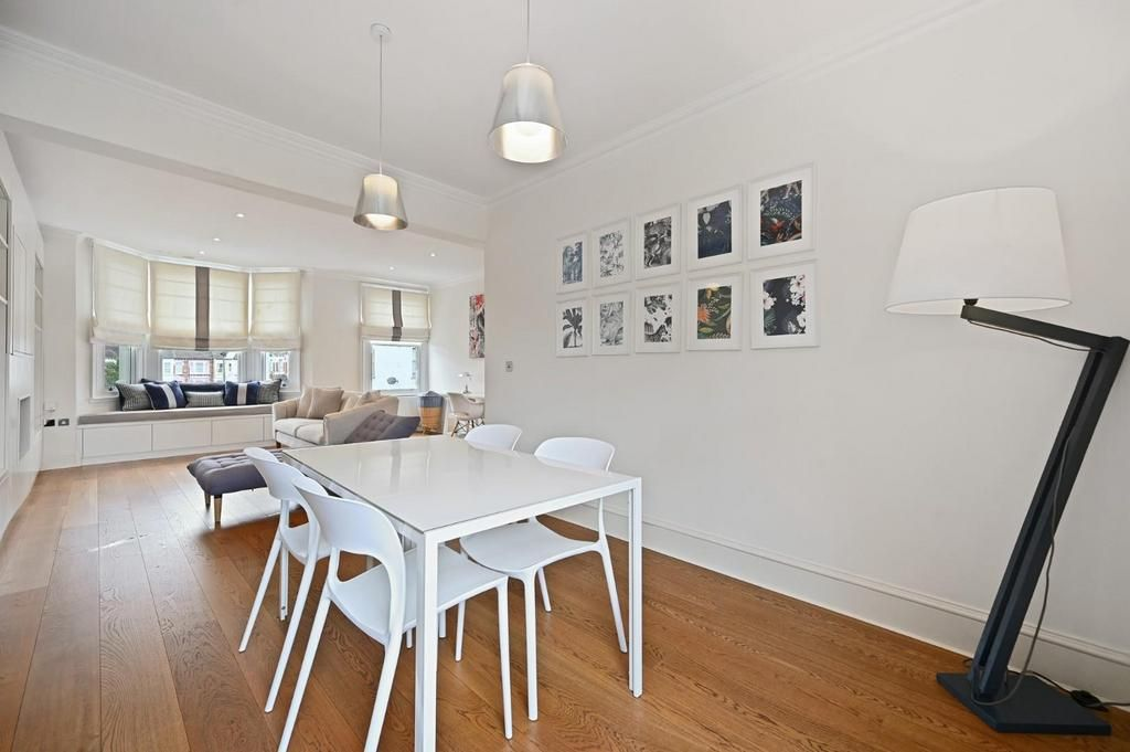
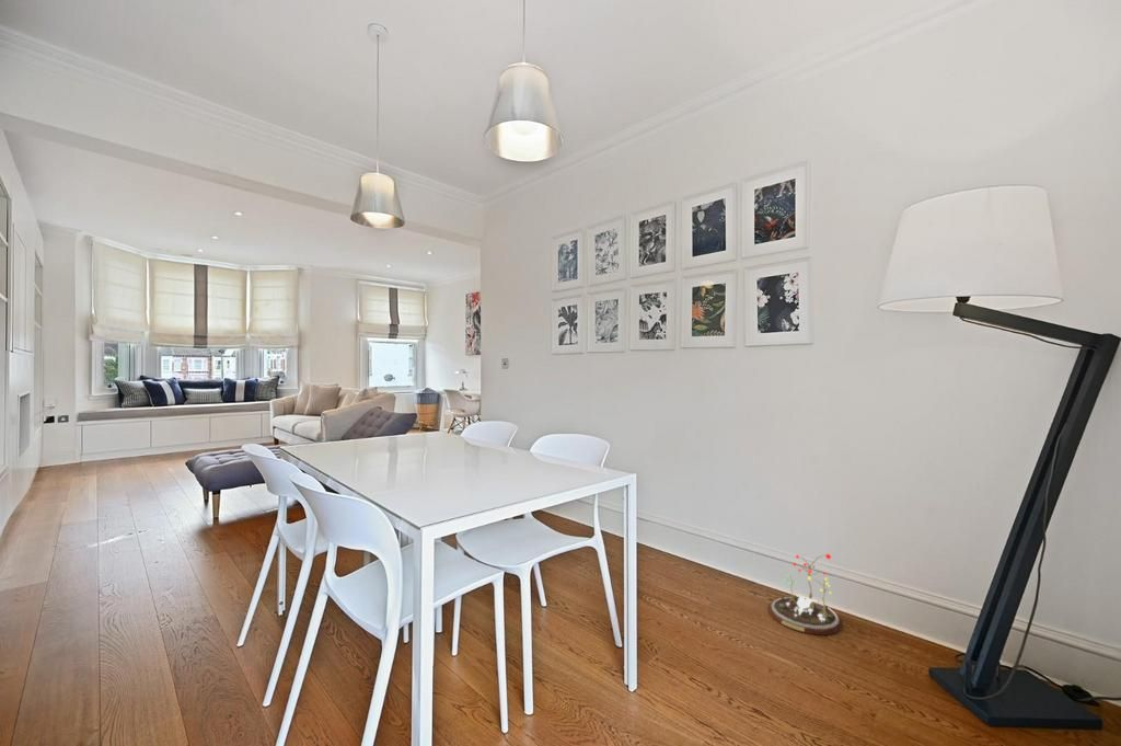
+ decorative plant (809, 585)
